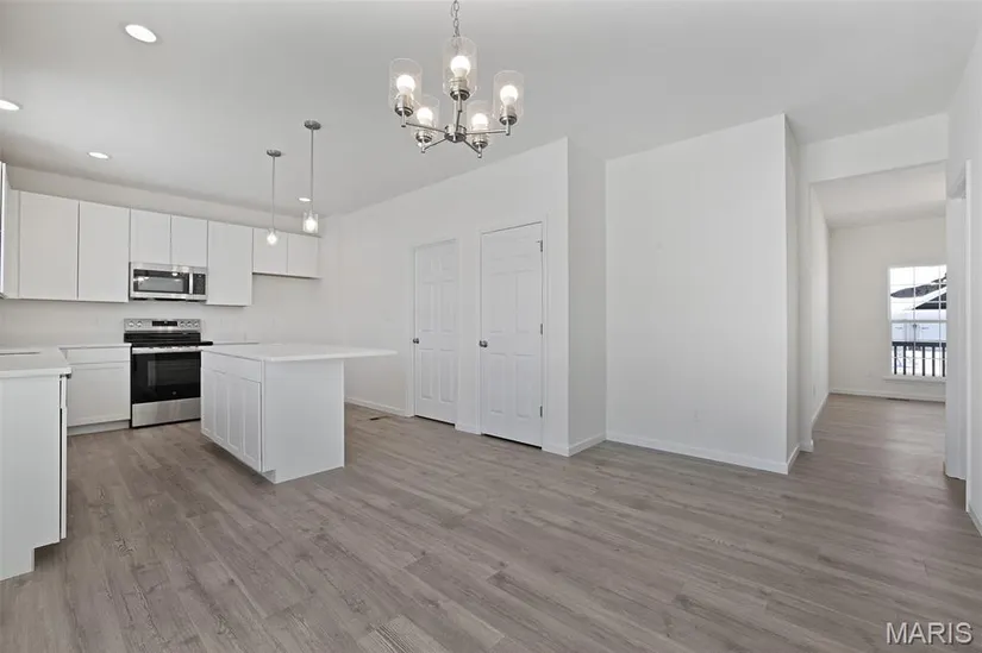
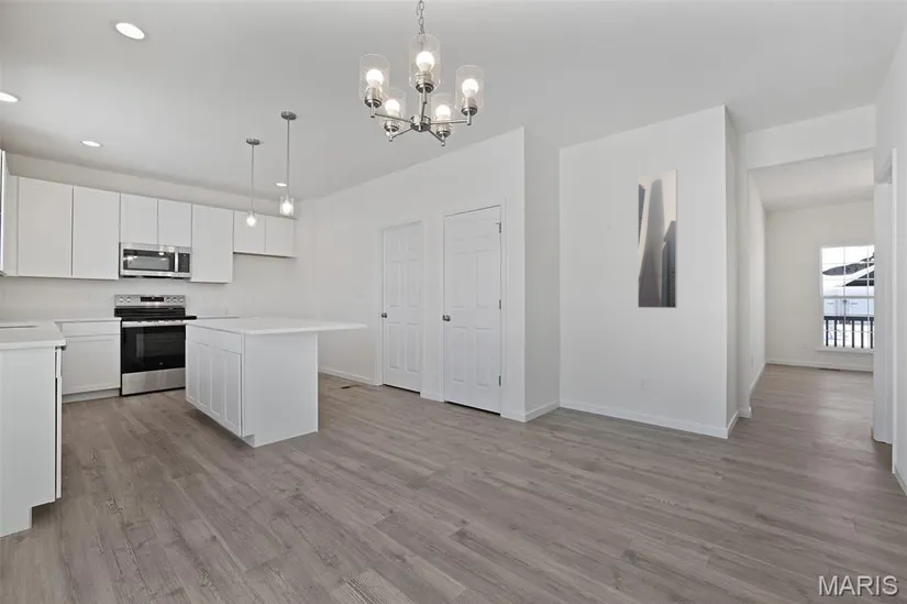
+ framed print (656, 241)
